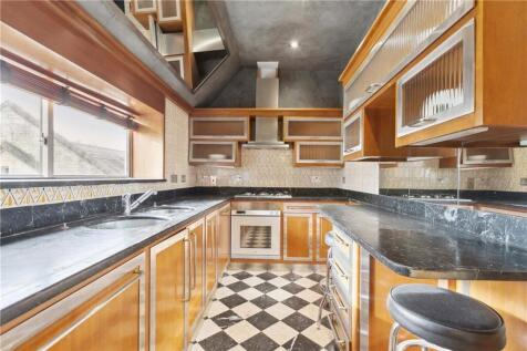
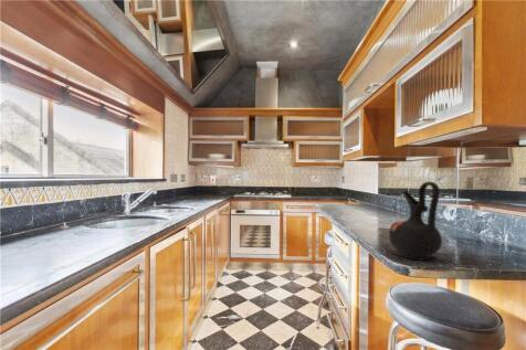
+ ceramic jug (413, 219)
